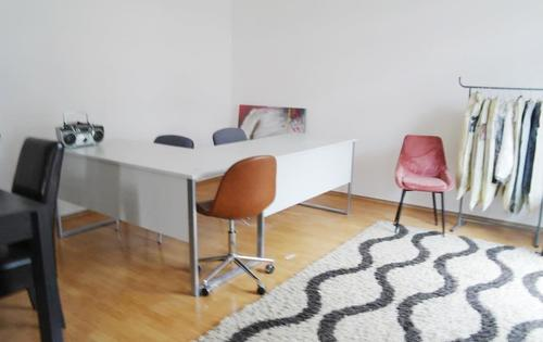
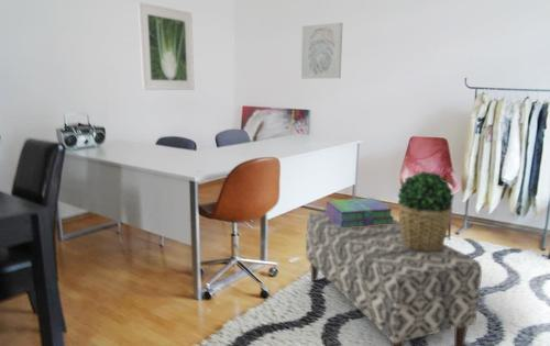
+ potted plant (424, 209)
+ bench (377, 271)
+ stack of books (358, 211)
+ wall art (320, 52)
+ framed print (167, 49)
